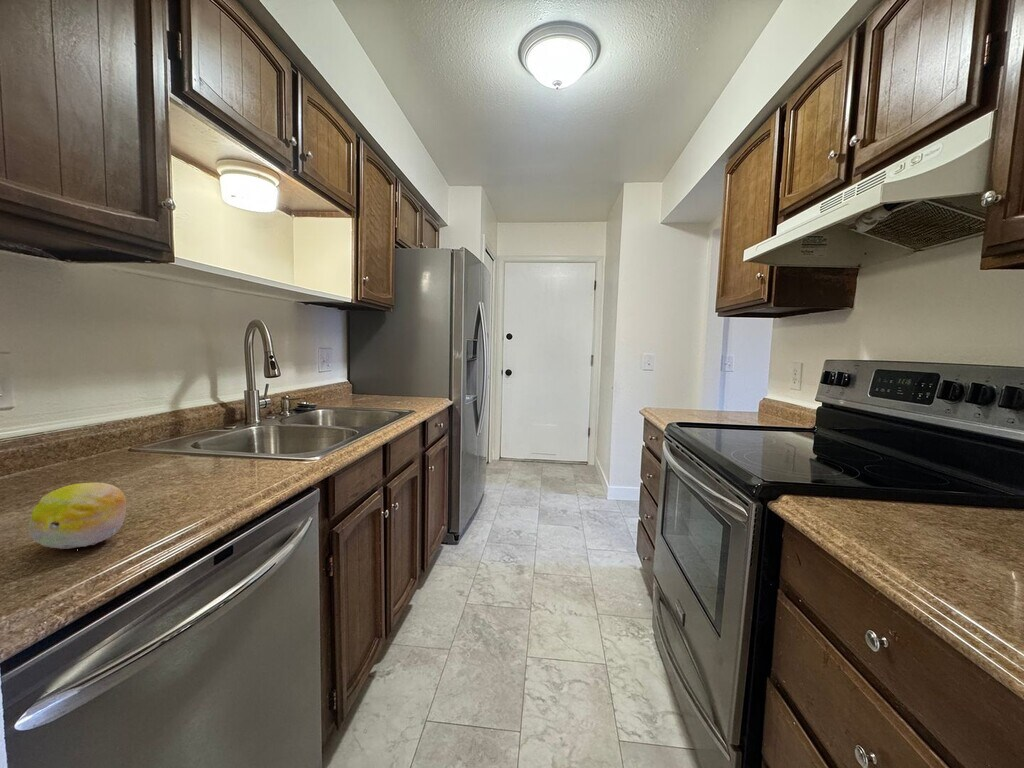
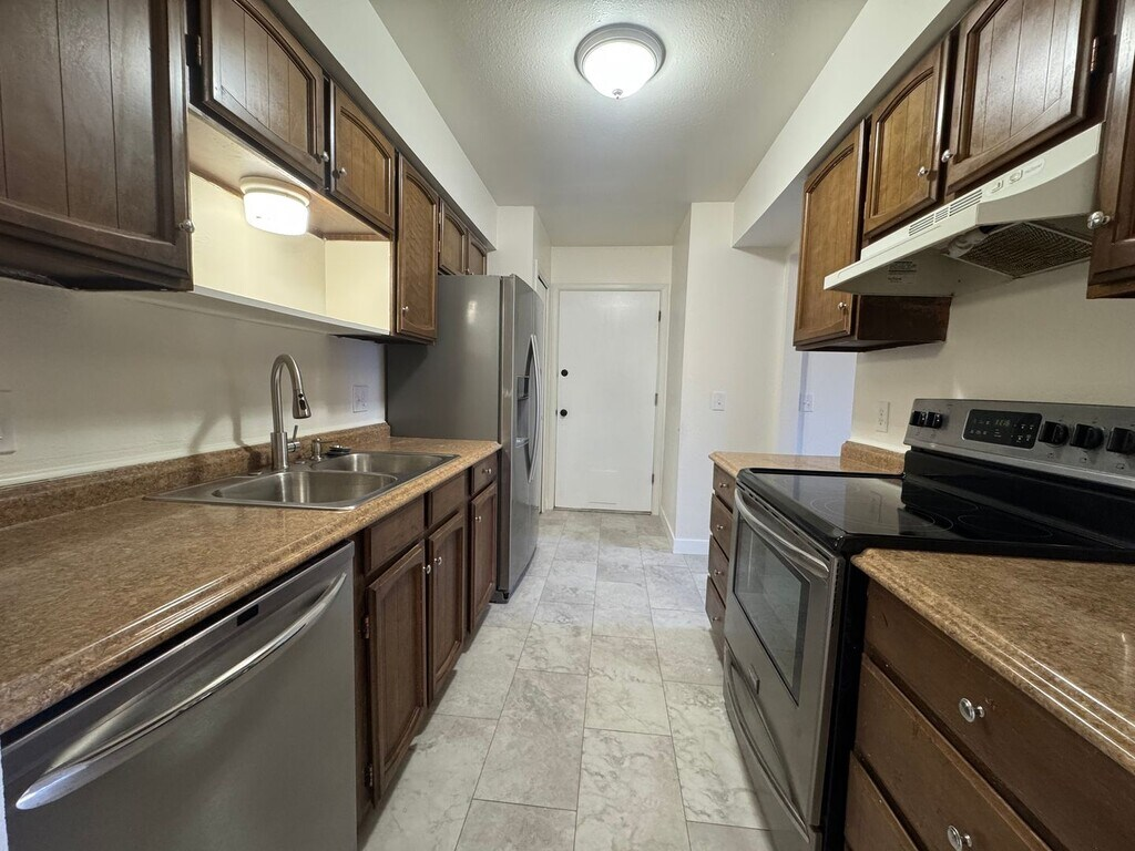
- fruit (79, 513)
